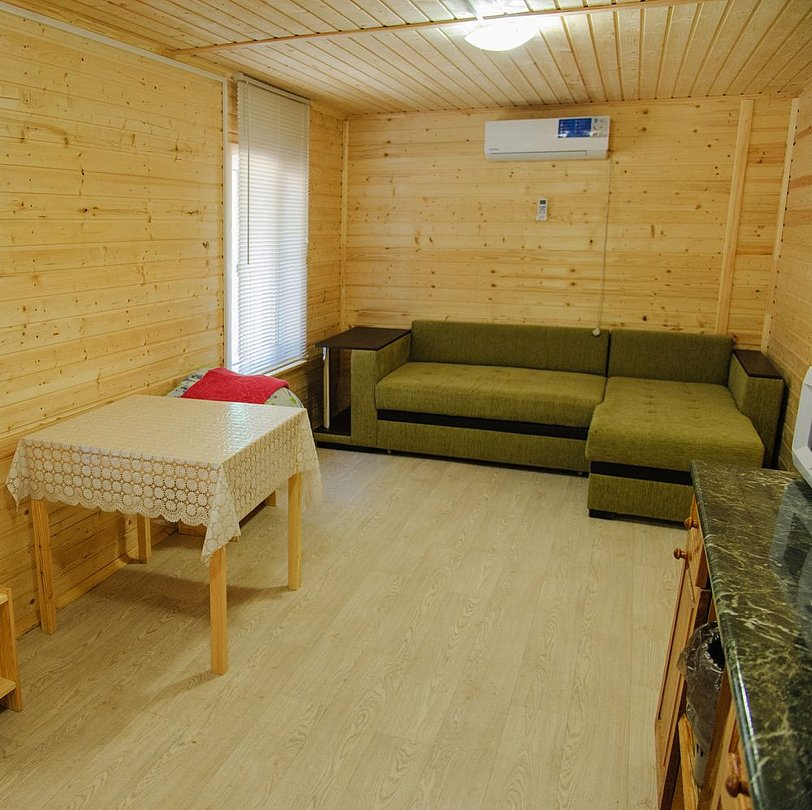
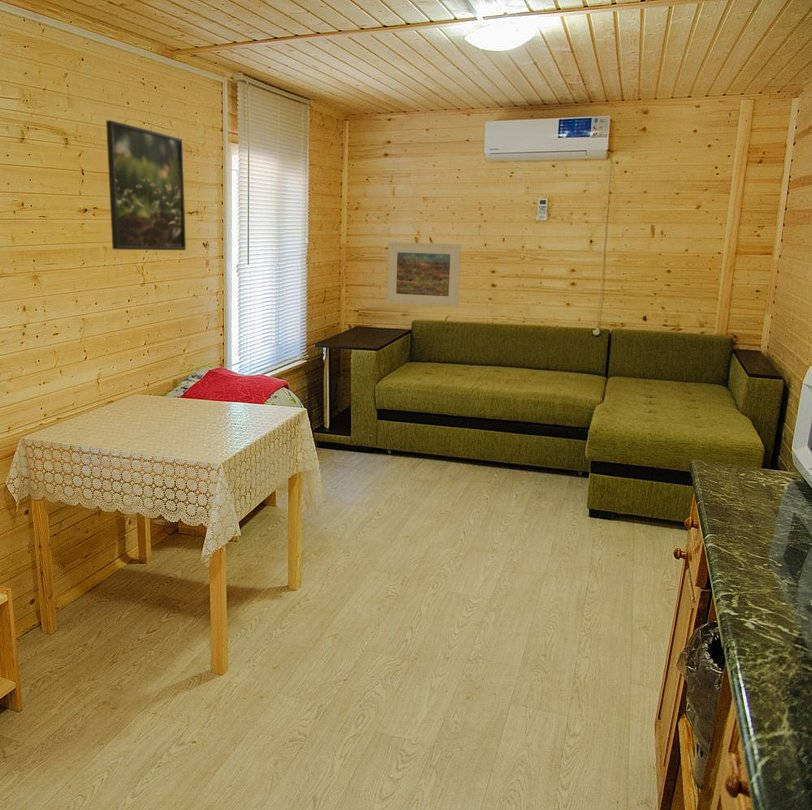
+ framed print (423, 274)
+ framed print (149, 191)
